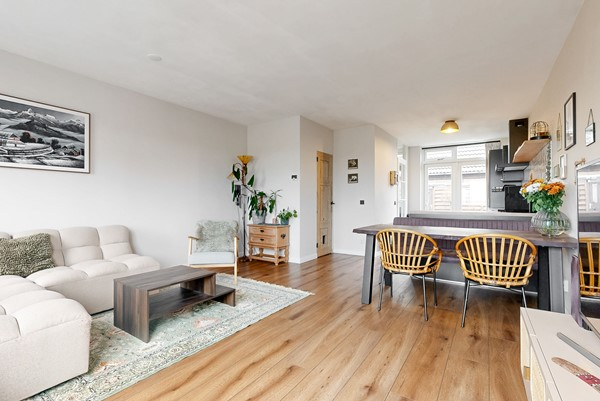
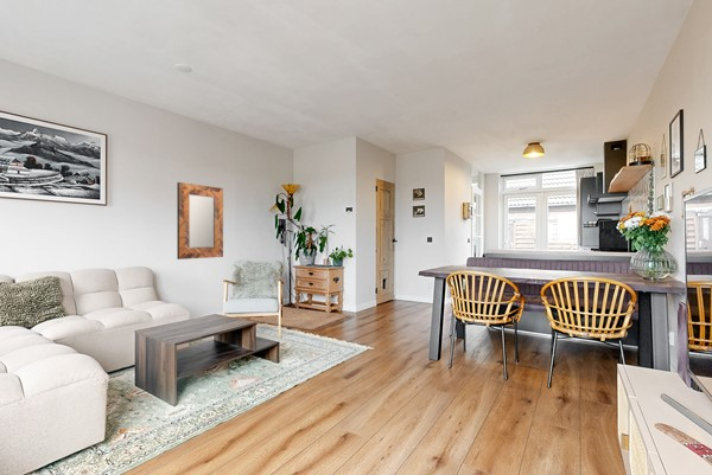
+ rug (286, 315)
+ home mirror (201, 222)
